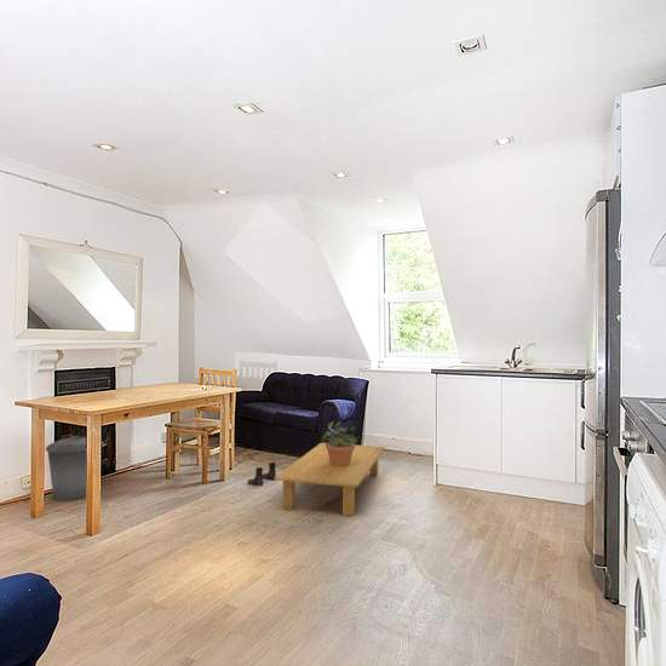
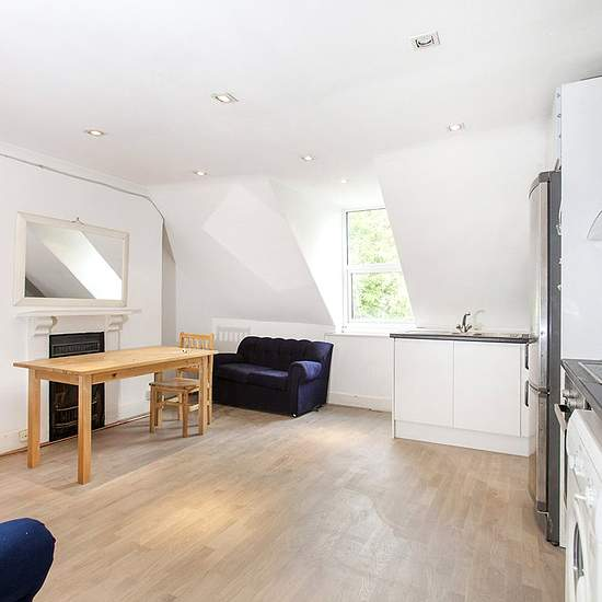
- coffee table (335, 475)
- boots (262, 472)
- potted plant (338, 443)
- trash can (75, 465)
